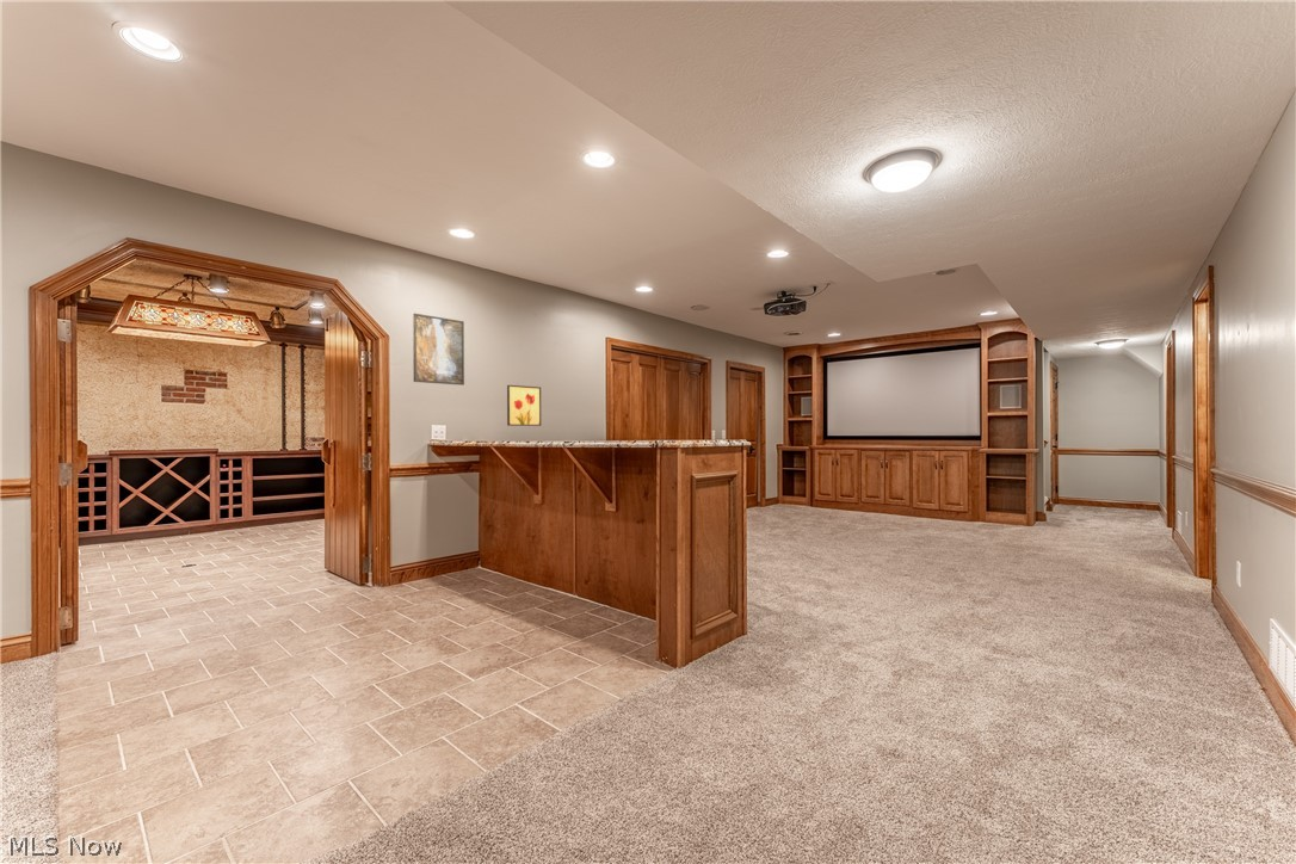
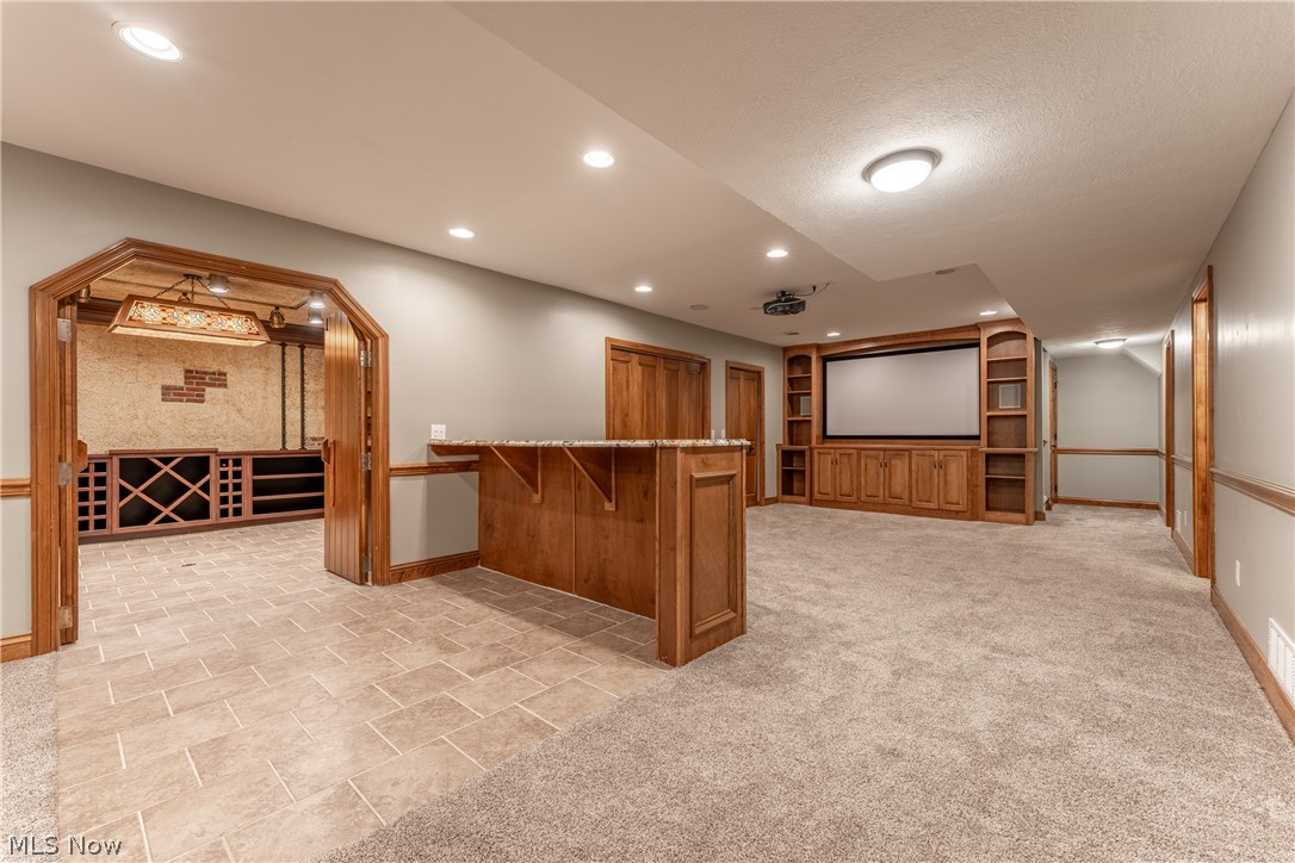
- wall art (524, 406)
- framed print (439, 350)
